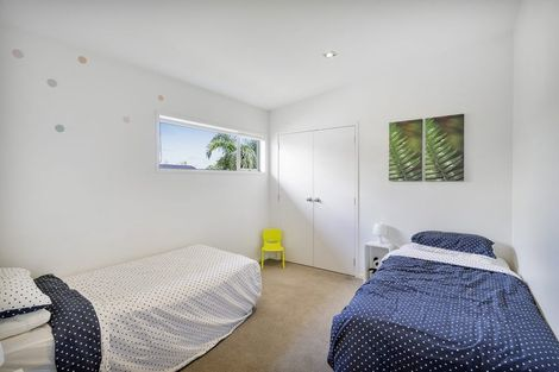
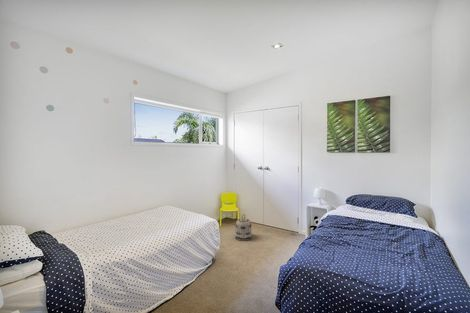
+ basket (243, 225)
